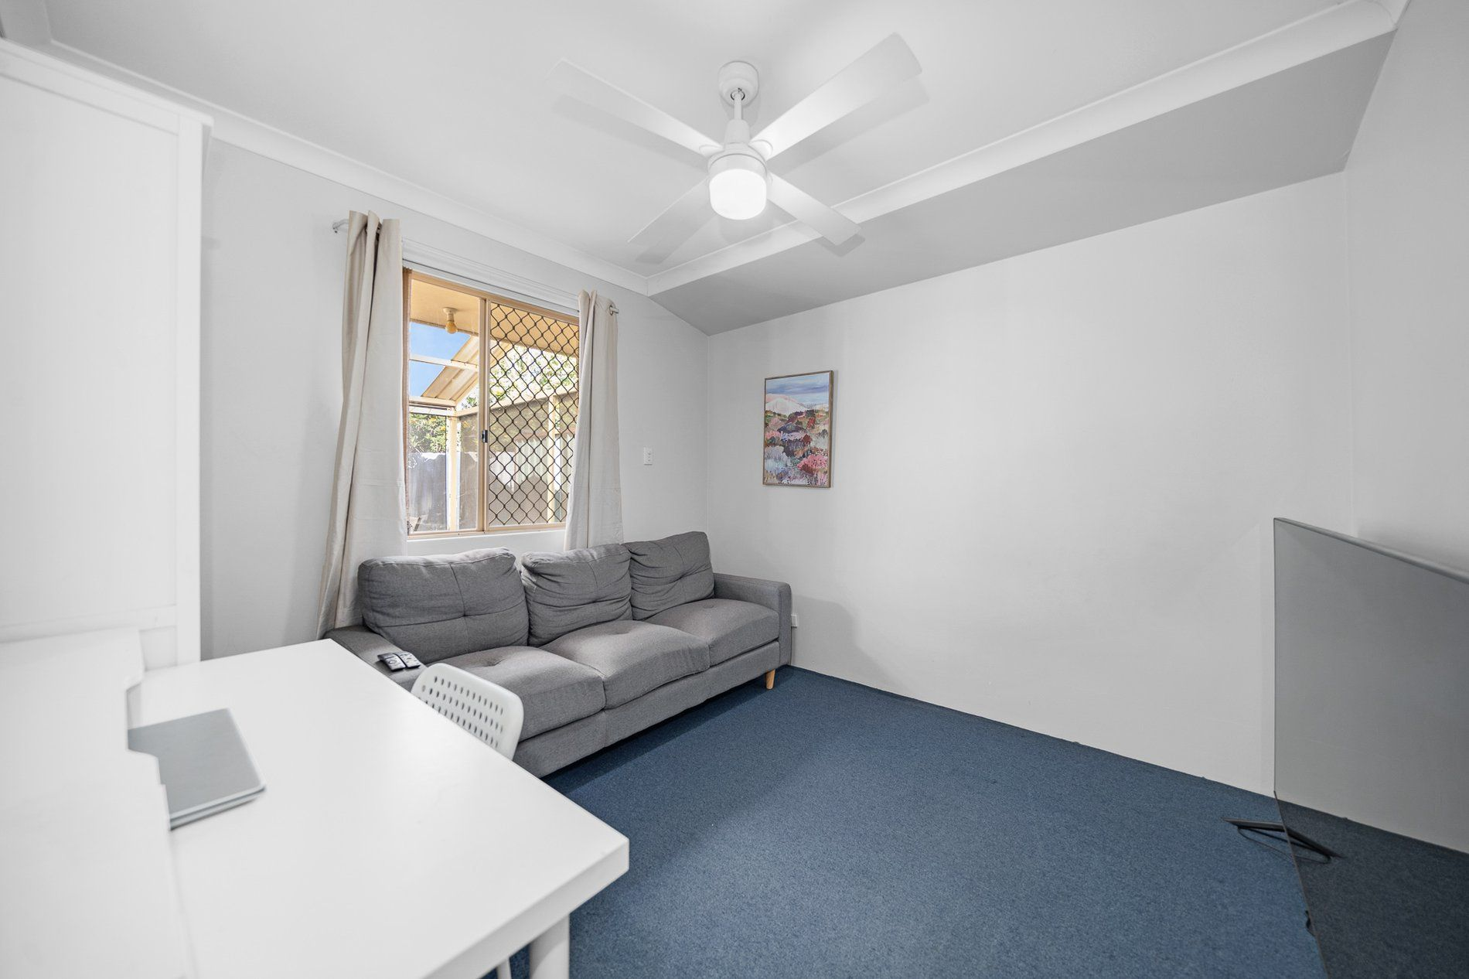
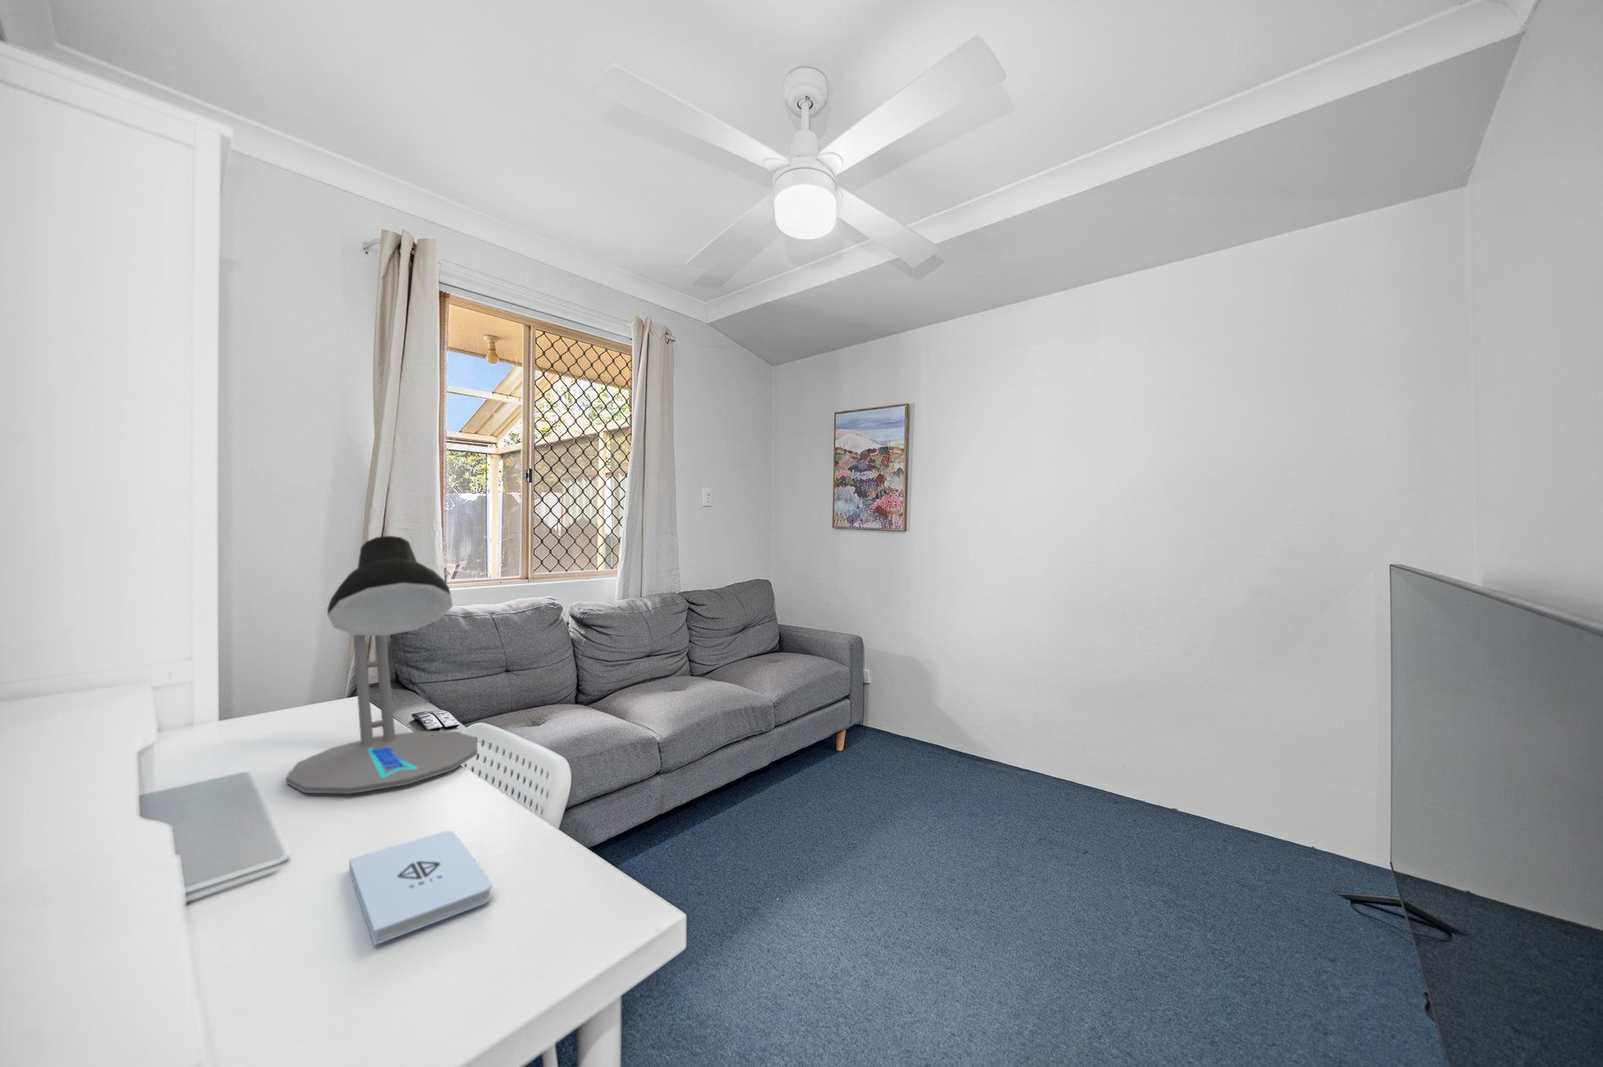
+ notepad (418, 878)
+ desk lamp (386, 644)
